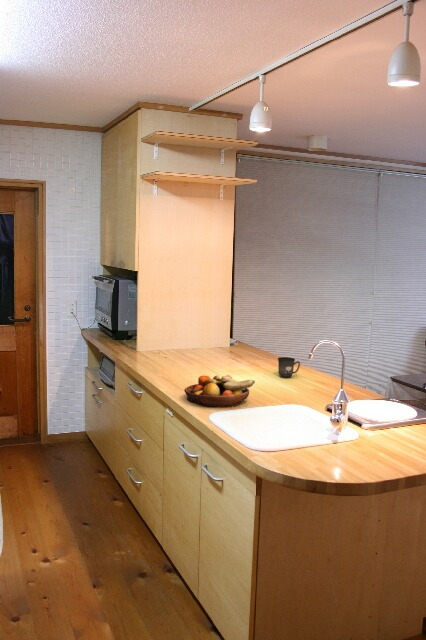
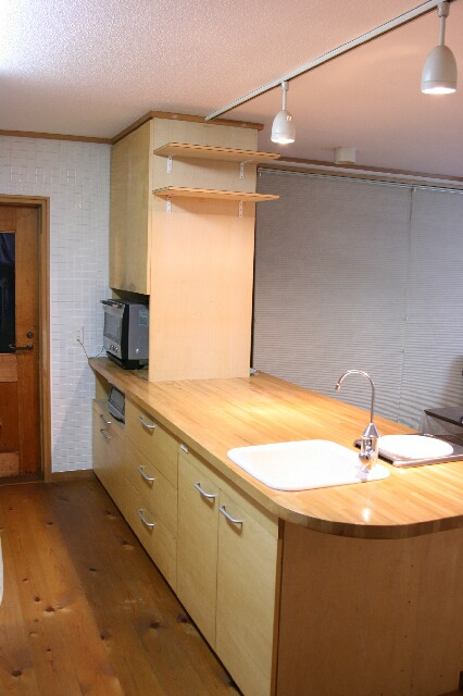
- mug (288, 367)
- fruit bowl (217, 386)
